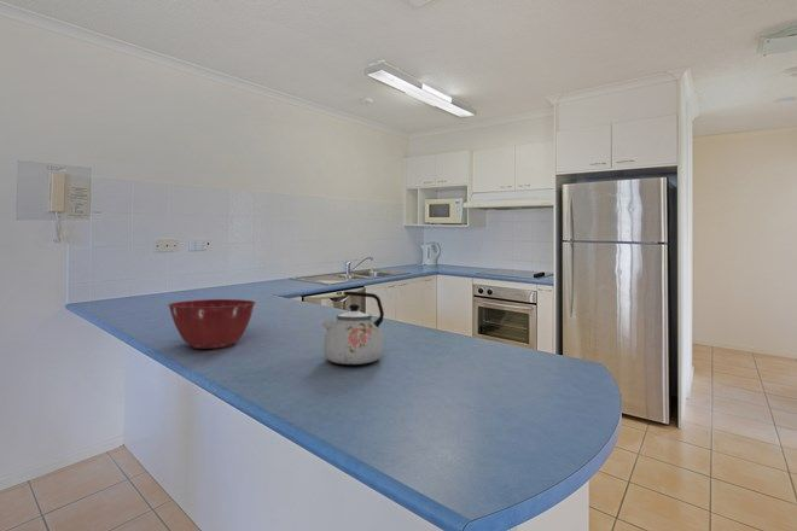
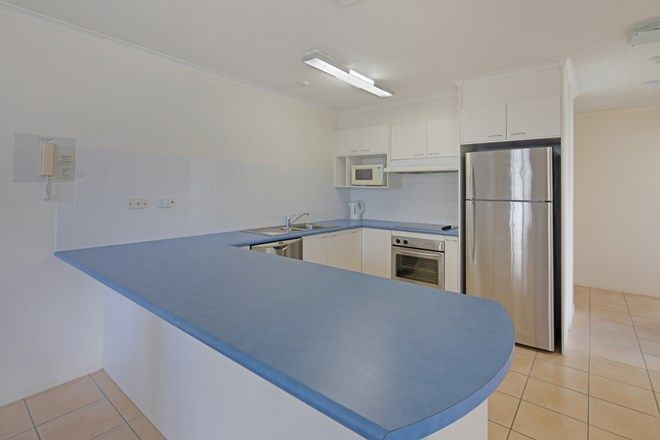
- kettle (353, 326)
- mixing bowl (213, 323)
